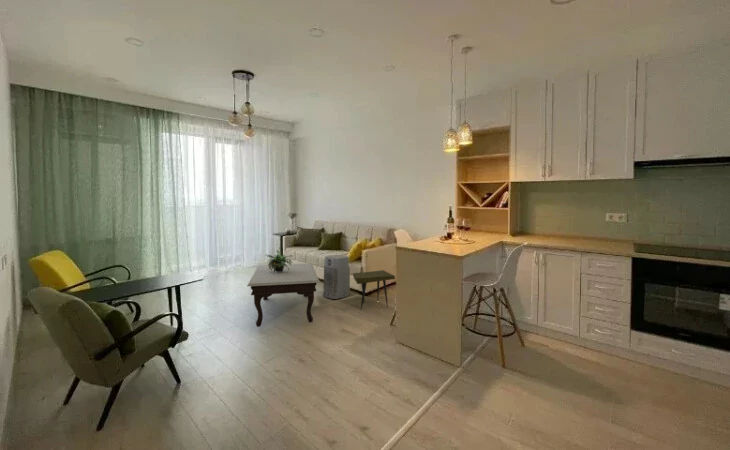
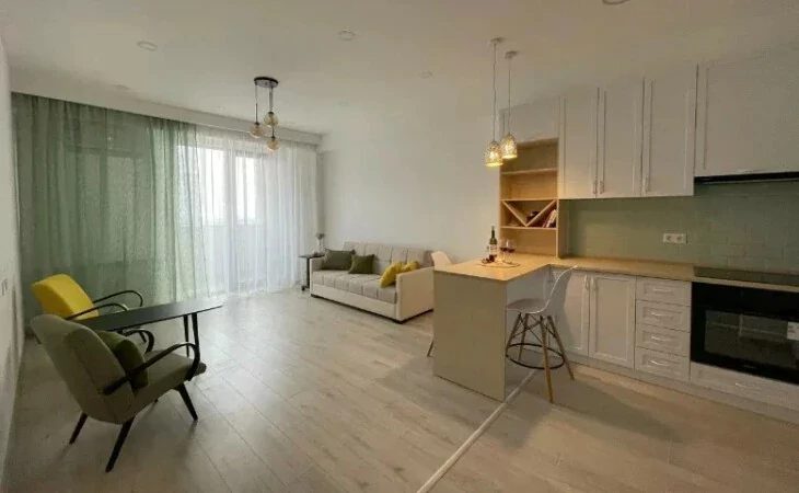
- side table (377, 289)
- coffee table (285, 291)
- air purifier (337, 275)
- potted plant (279, 261)
